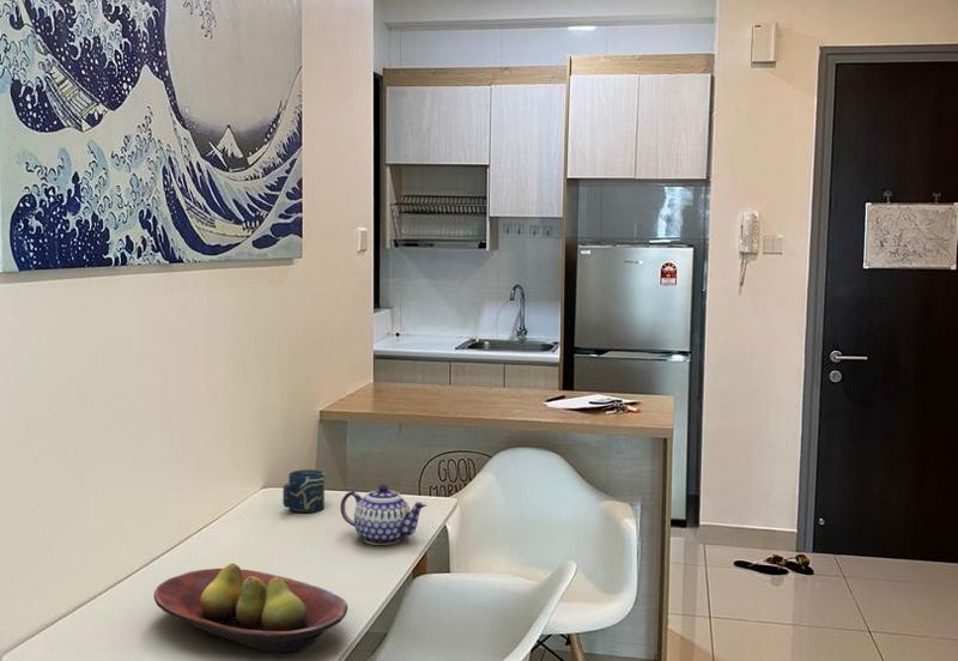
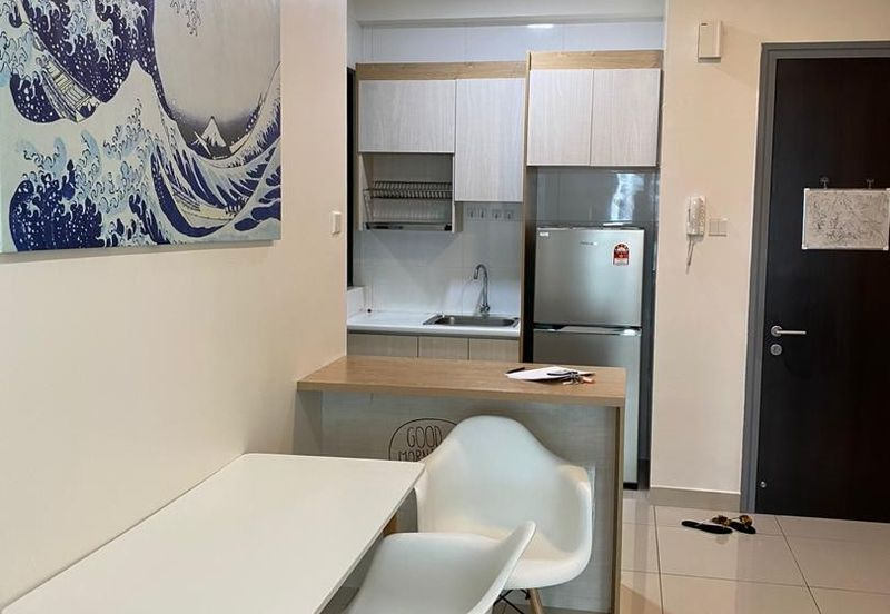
- cup (302, 491)
- teapot (382, 511)
- fruit bowl (249, 601)
